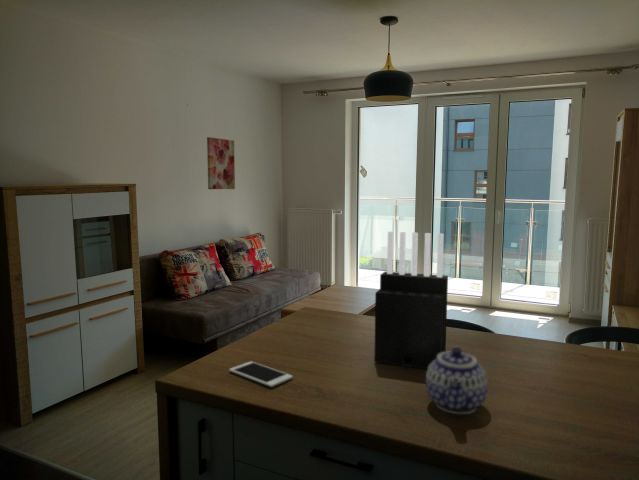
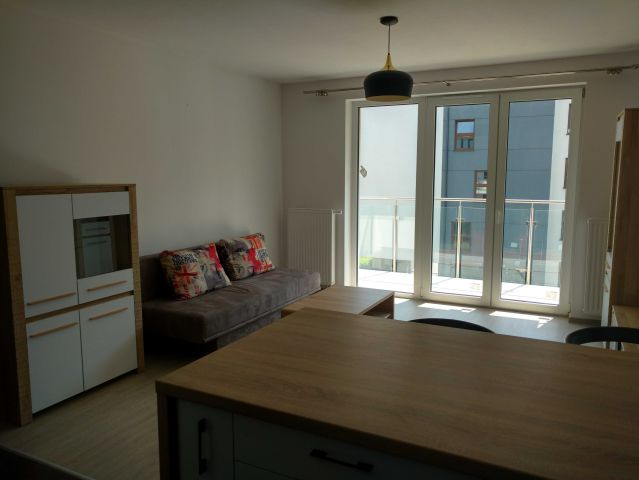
- cell phone (260, 373)
- knife block (411, 298)
- teapot (456, 377)
- wall art (221, 164)
